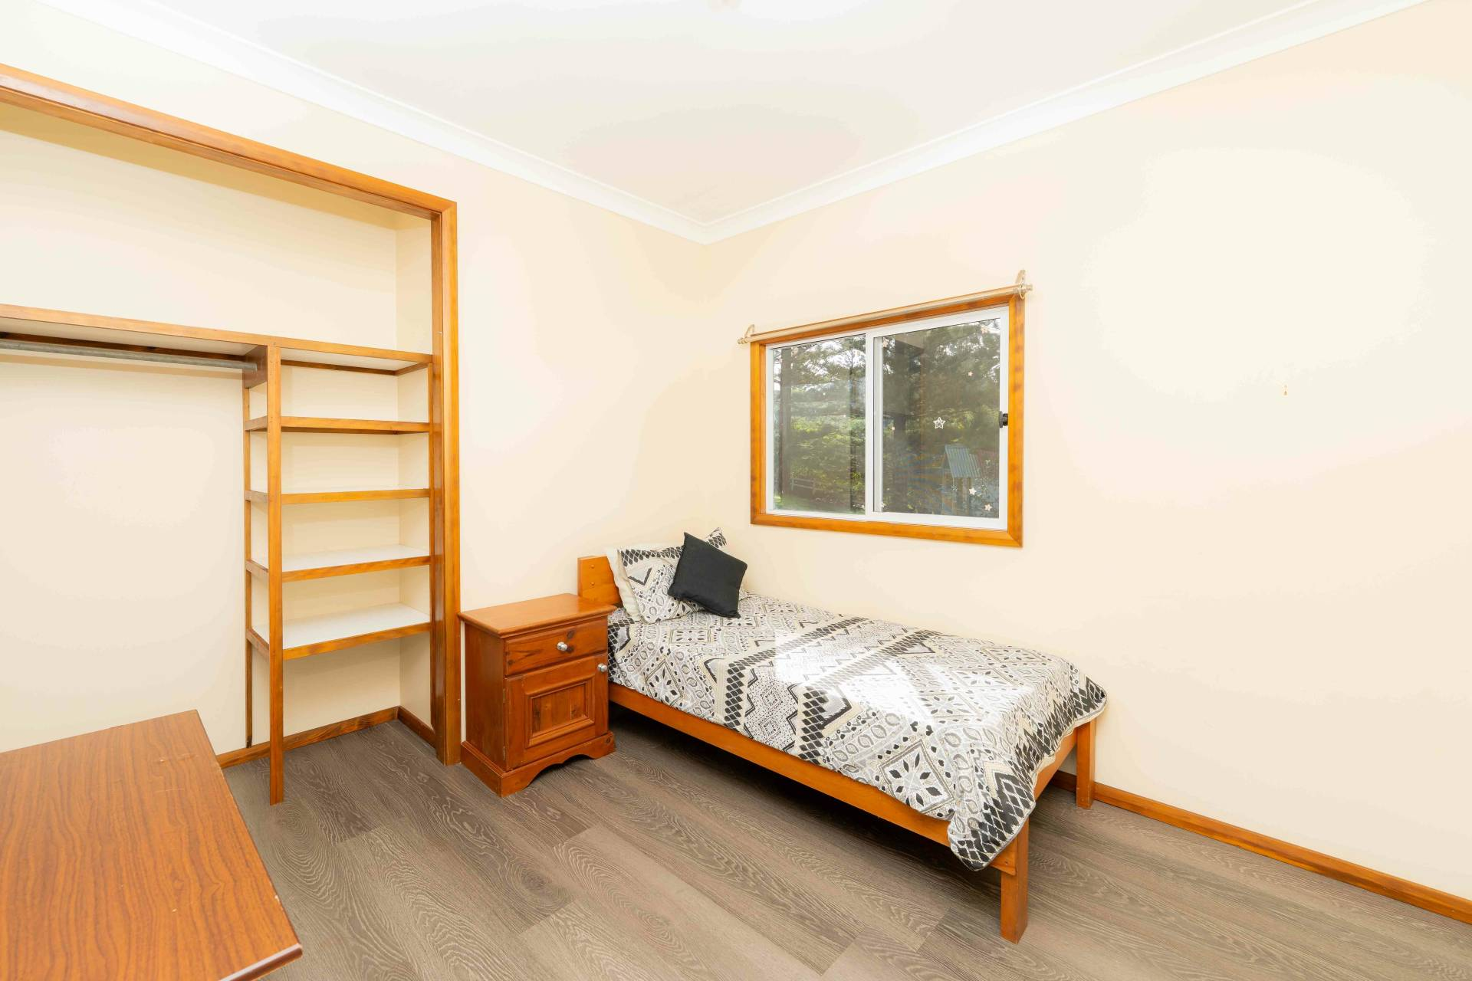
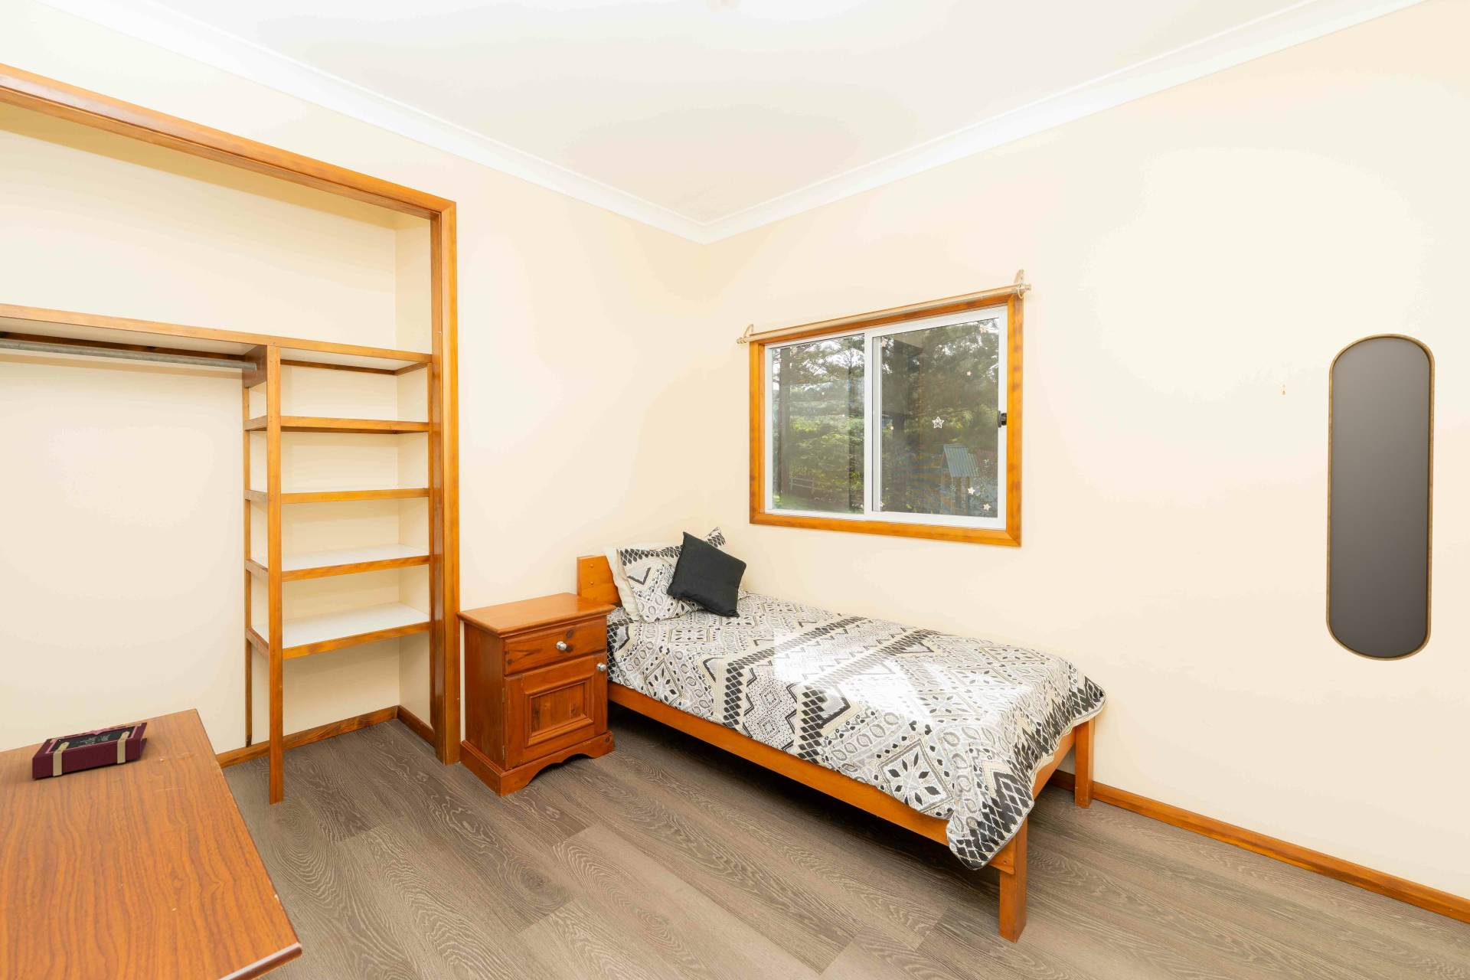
+ book (93, 747)
+ home mirror (1377, 497)
